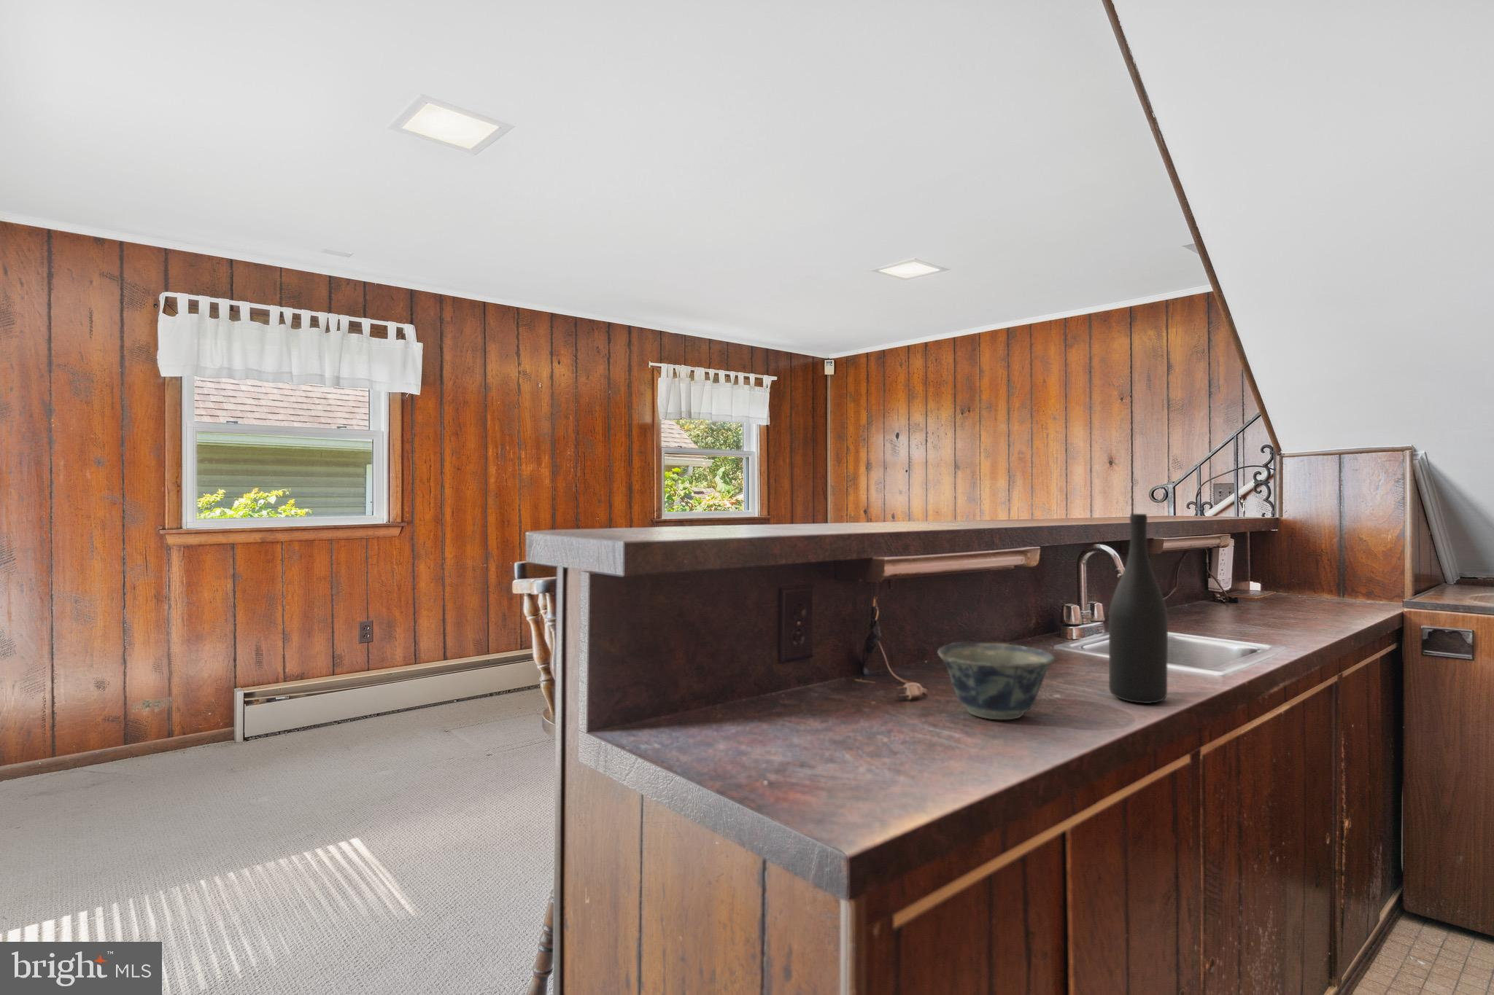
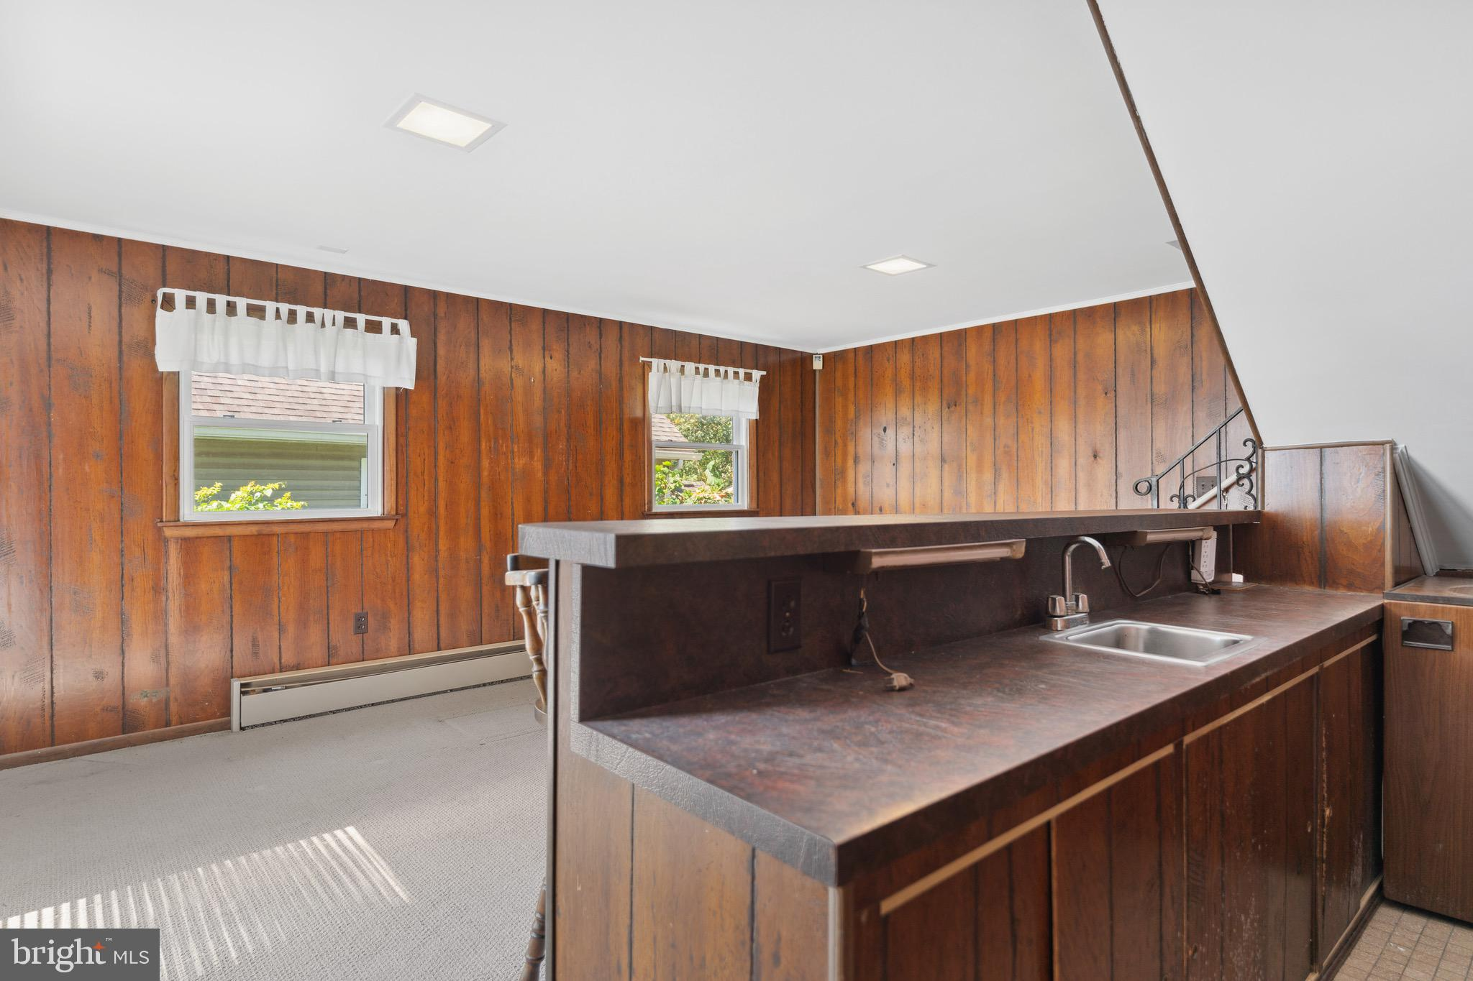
- wine bottle (1139, 606)
- bowl (994, 682)
